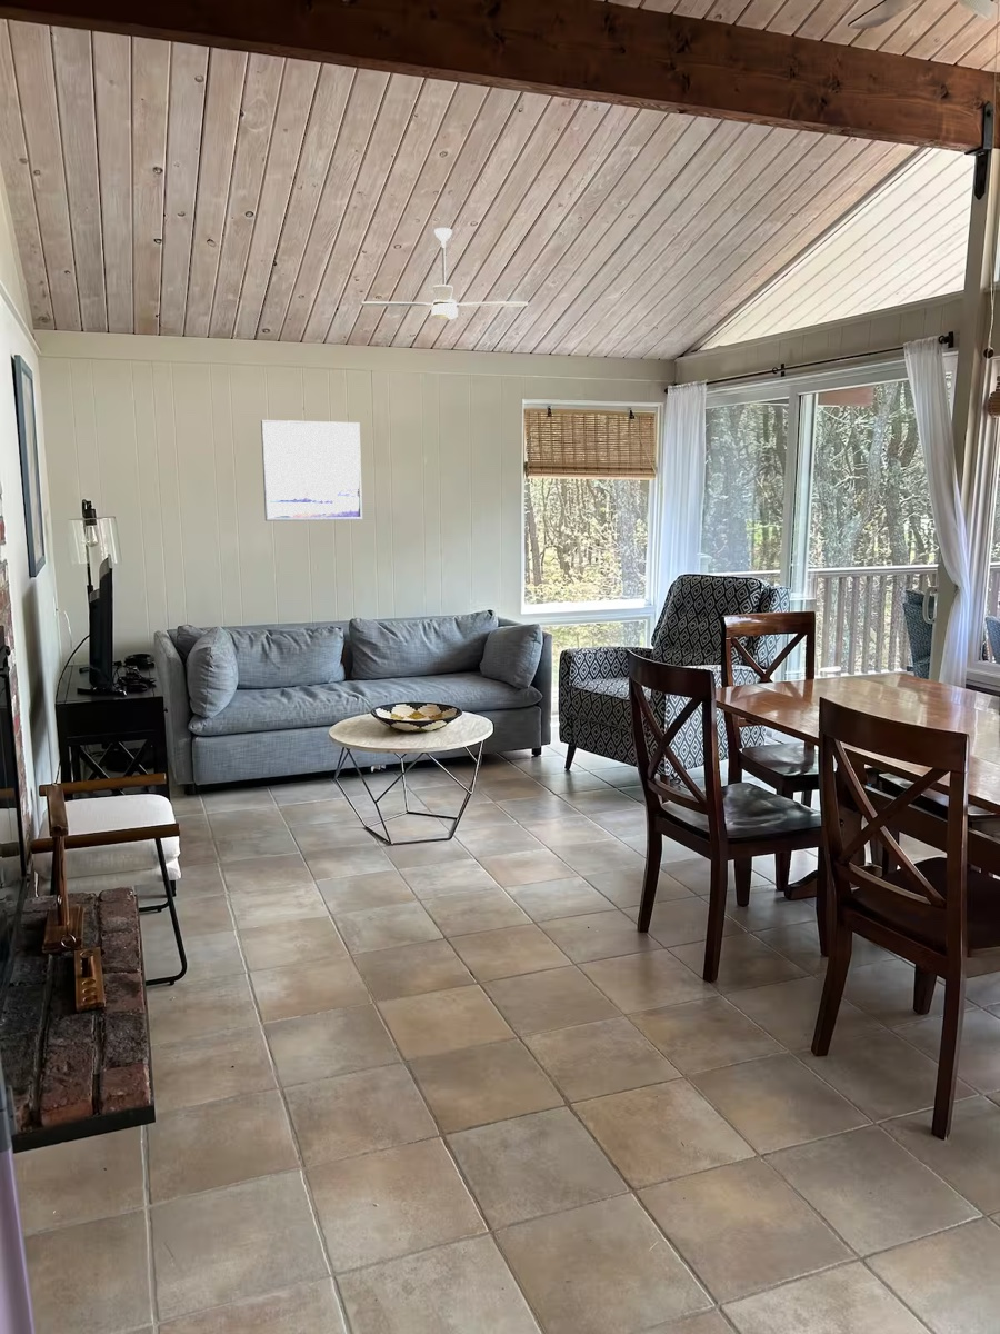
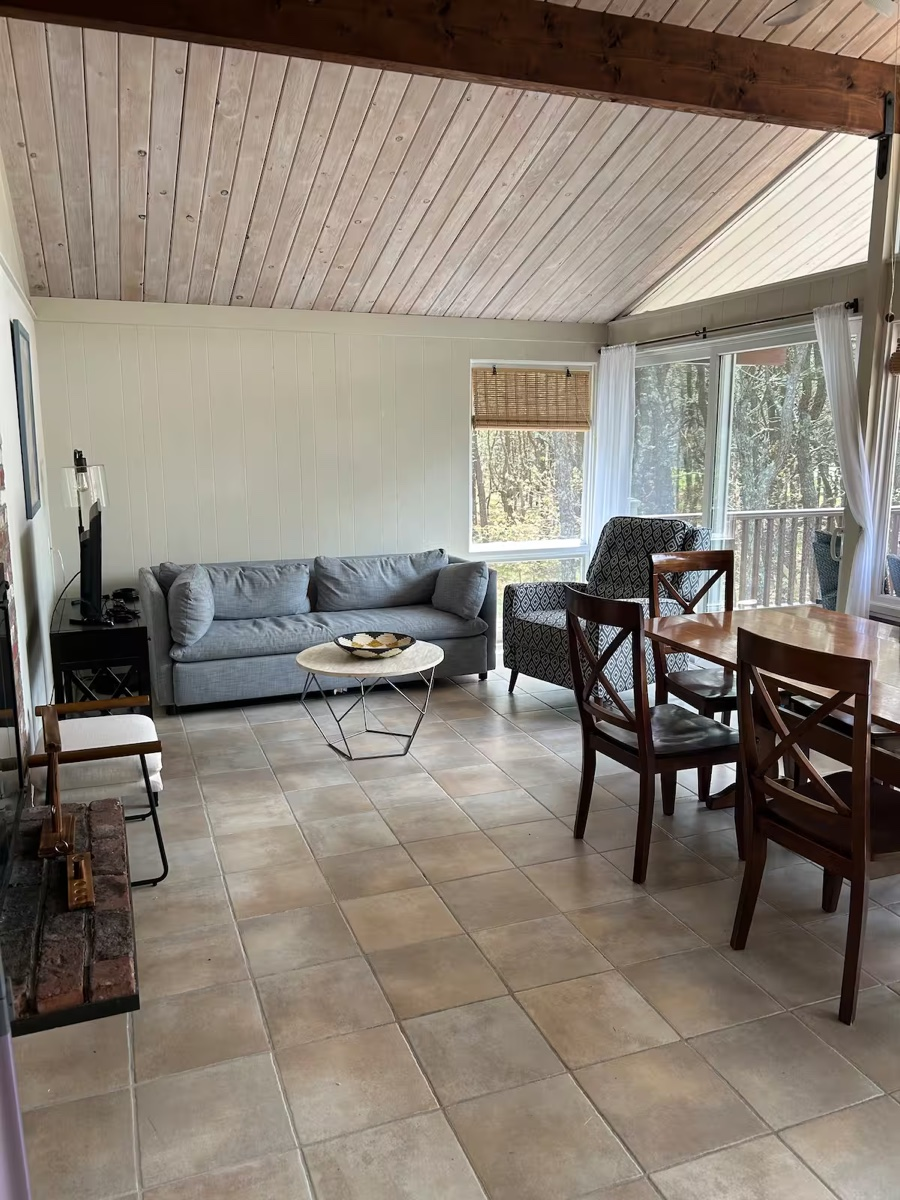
- ceiling fan (443, 275)
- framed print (312, 470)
